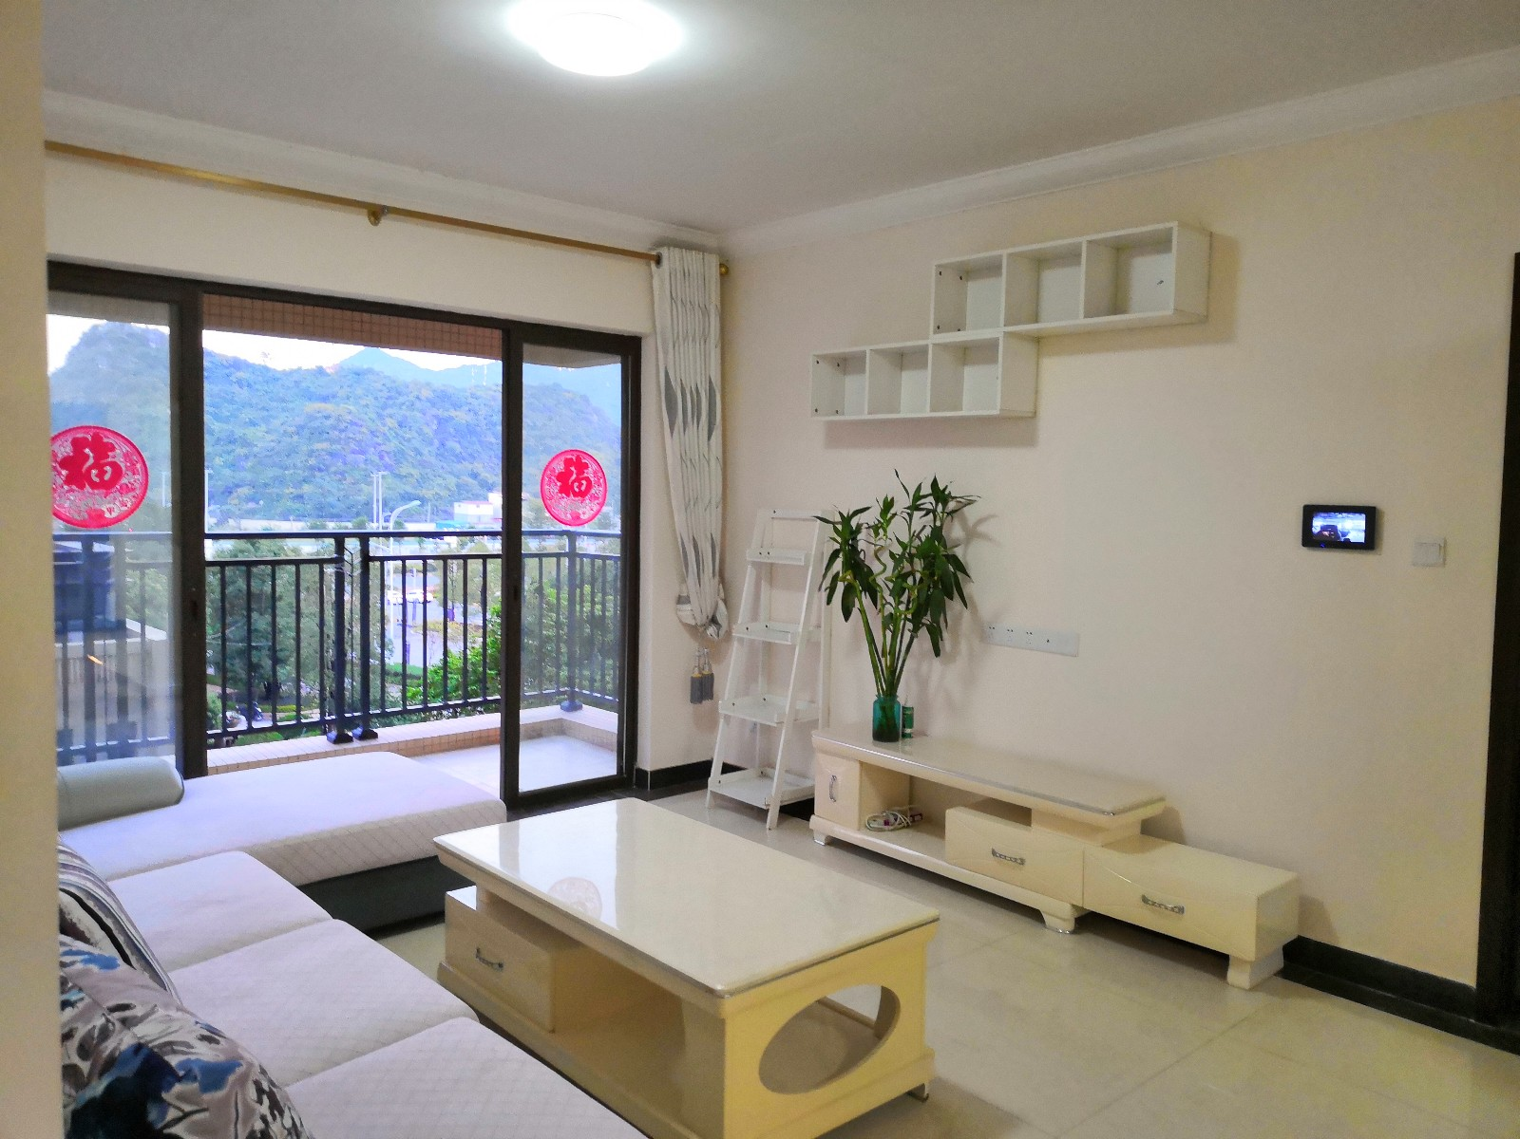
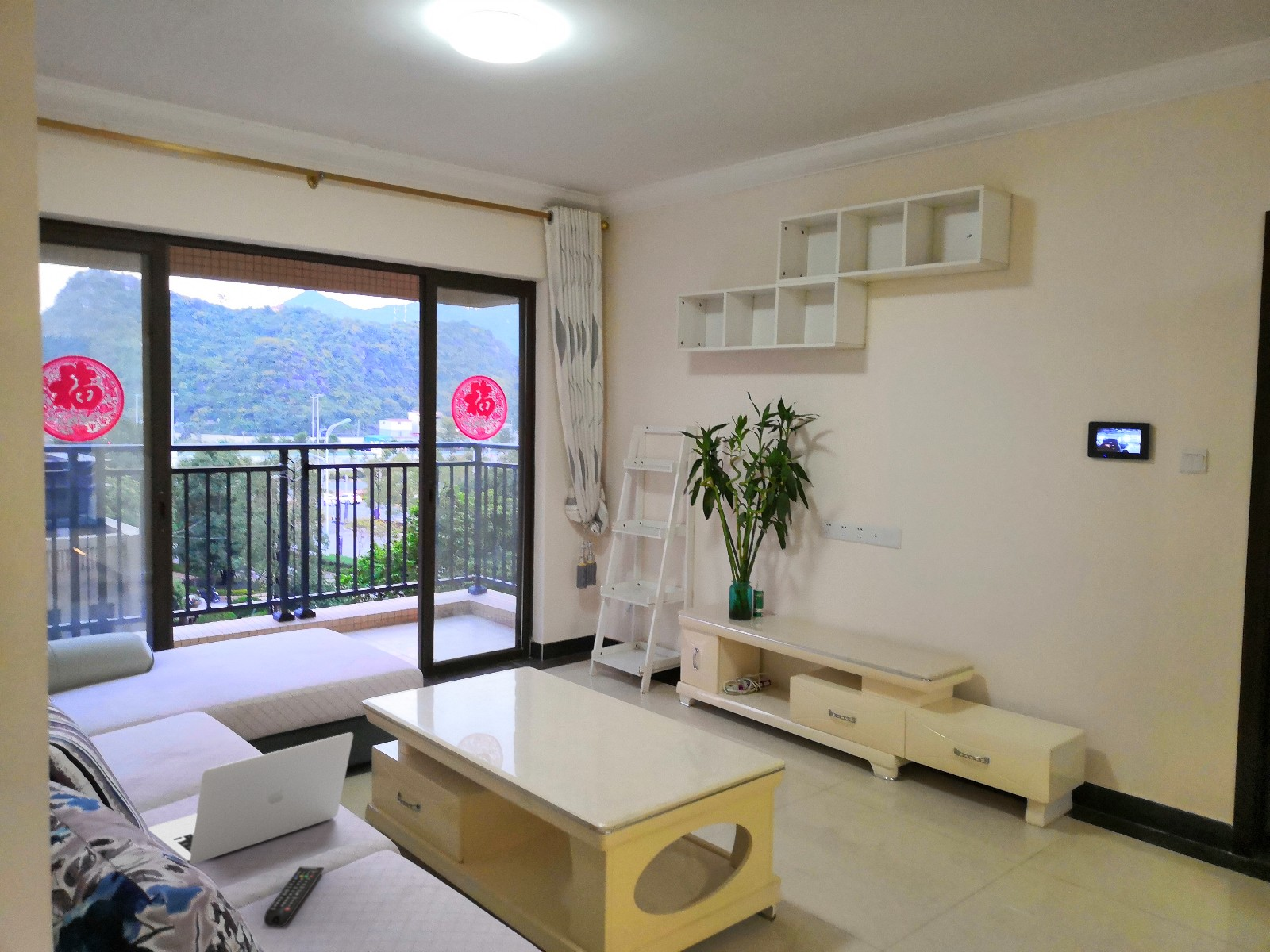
+ laptop (251, 781)
+ remote control (295, 892)
